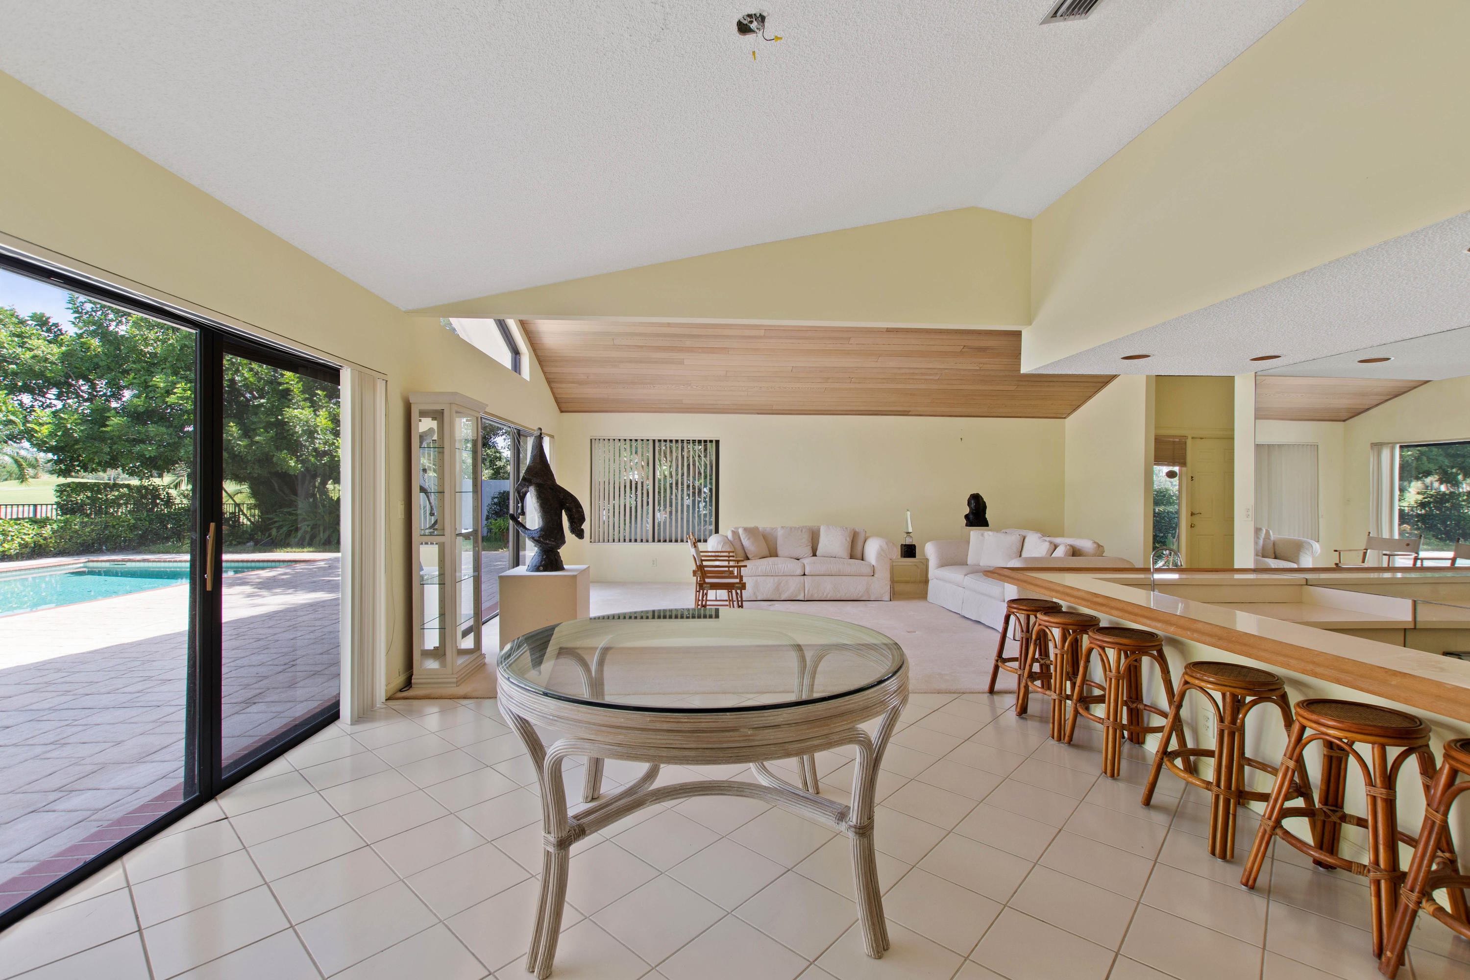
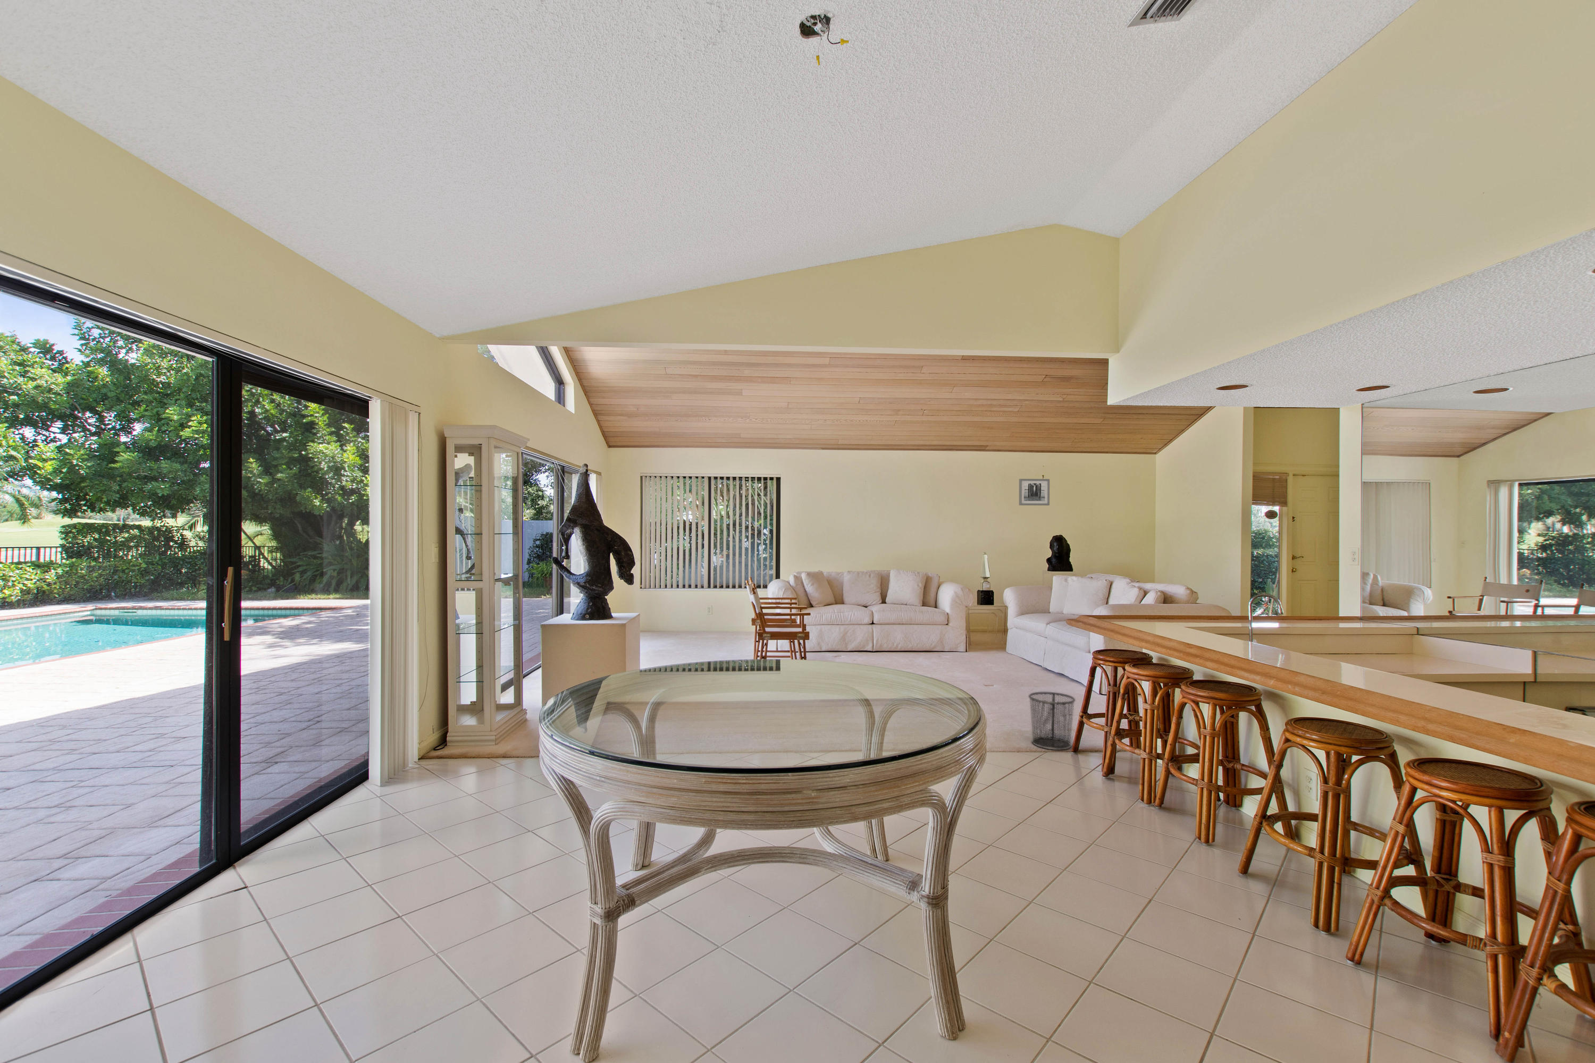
+ wall art (1034, 491)
+ waste bin (1051, 720)
